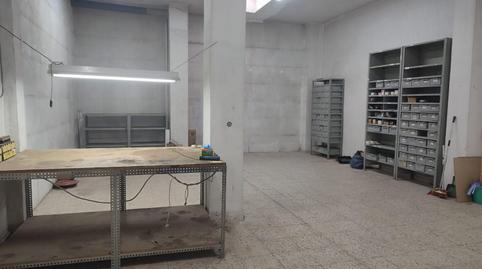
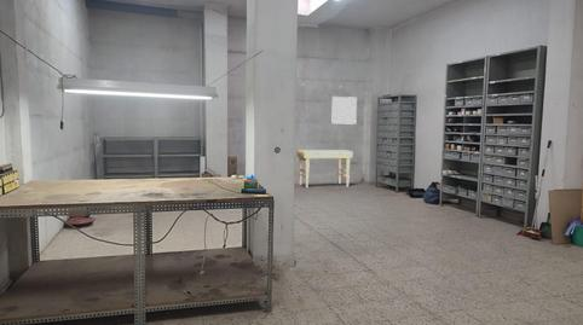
+ desk (323, 157)
+ wall art (344, 110)
